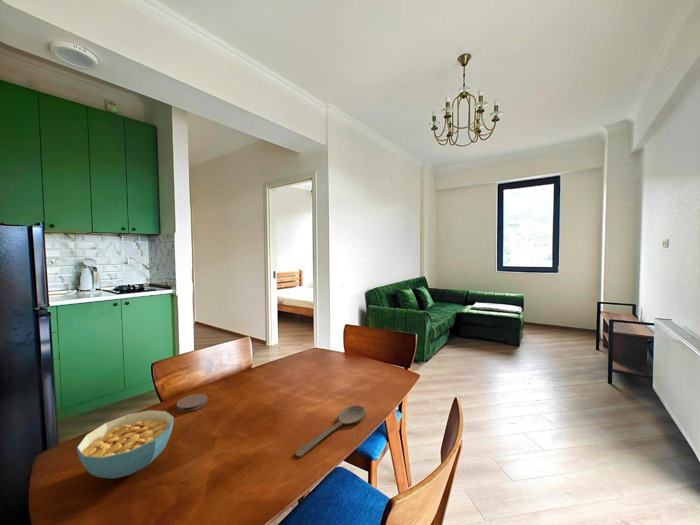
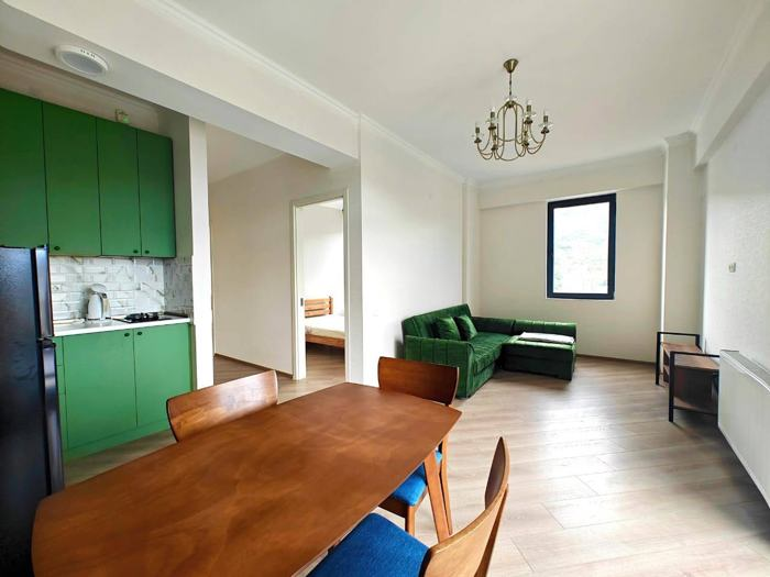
- cereal bowl (129, 449)
- wooden spoon (333, 427)
- coaster (192, 402)
